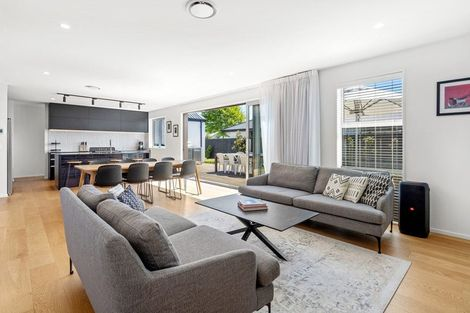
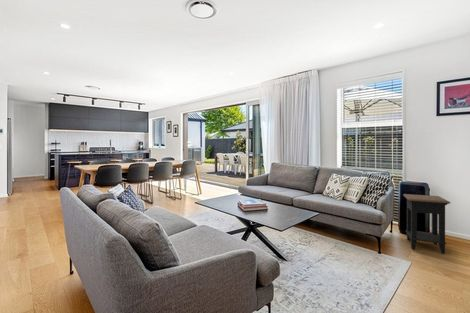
+ side table (432, 221)
